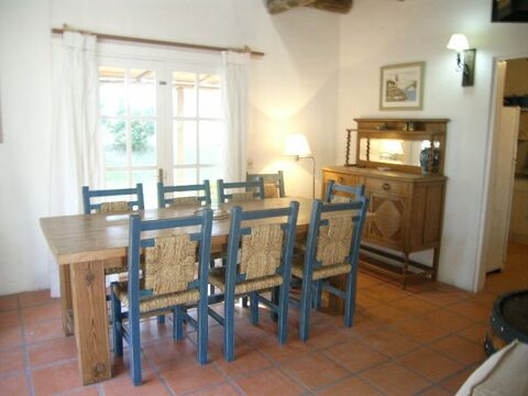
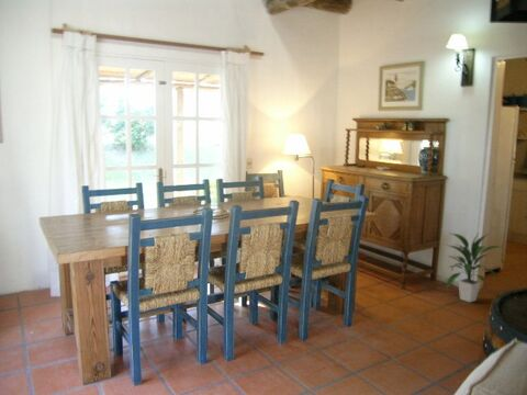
+ indoor plant (468, 264)
